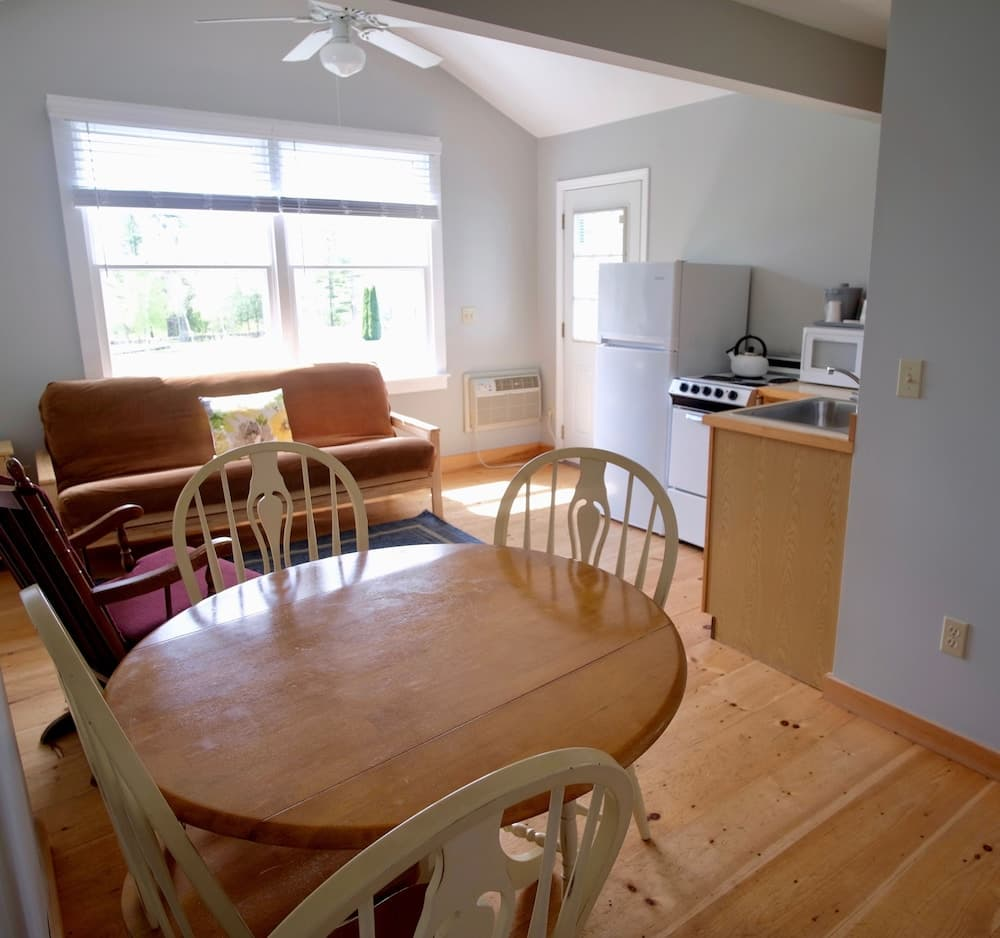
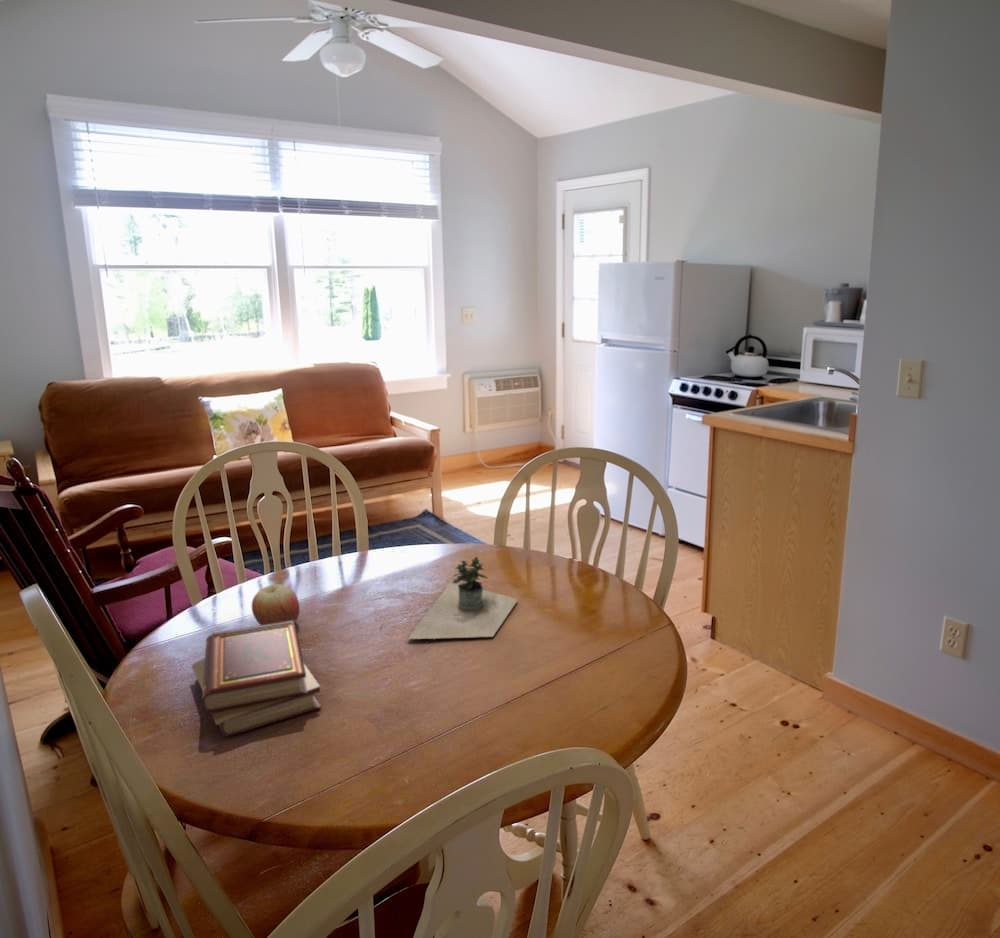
+ apple (275, 606)
+ potted plant (440, 595)
+ book set (253, 675)
